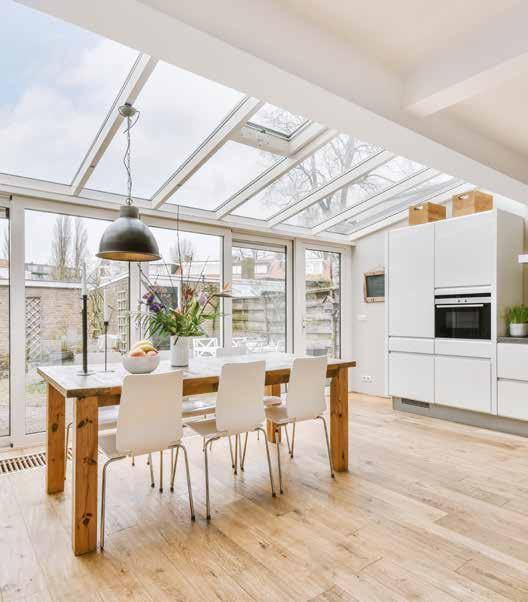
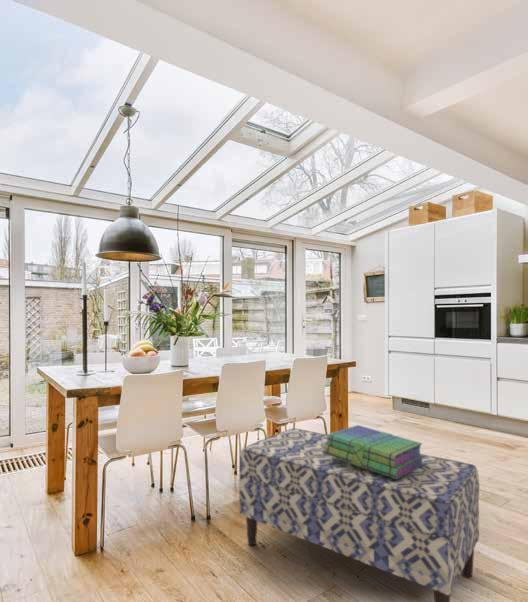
+ stack of books (373, 451)
+ bench (352, 507)
